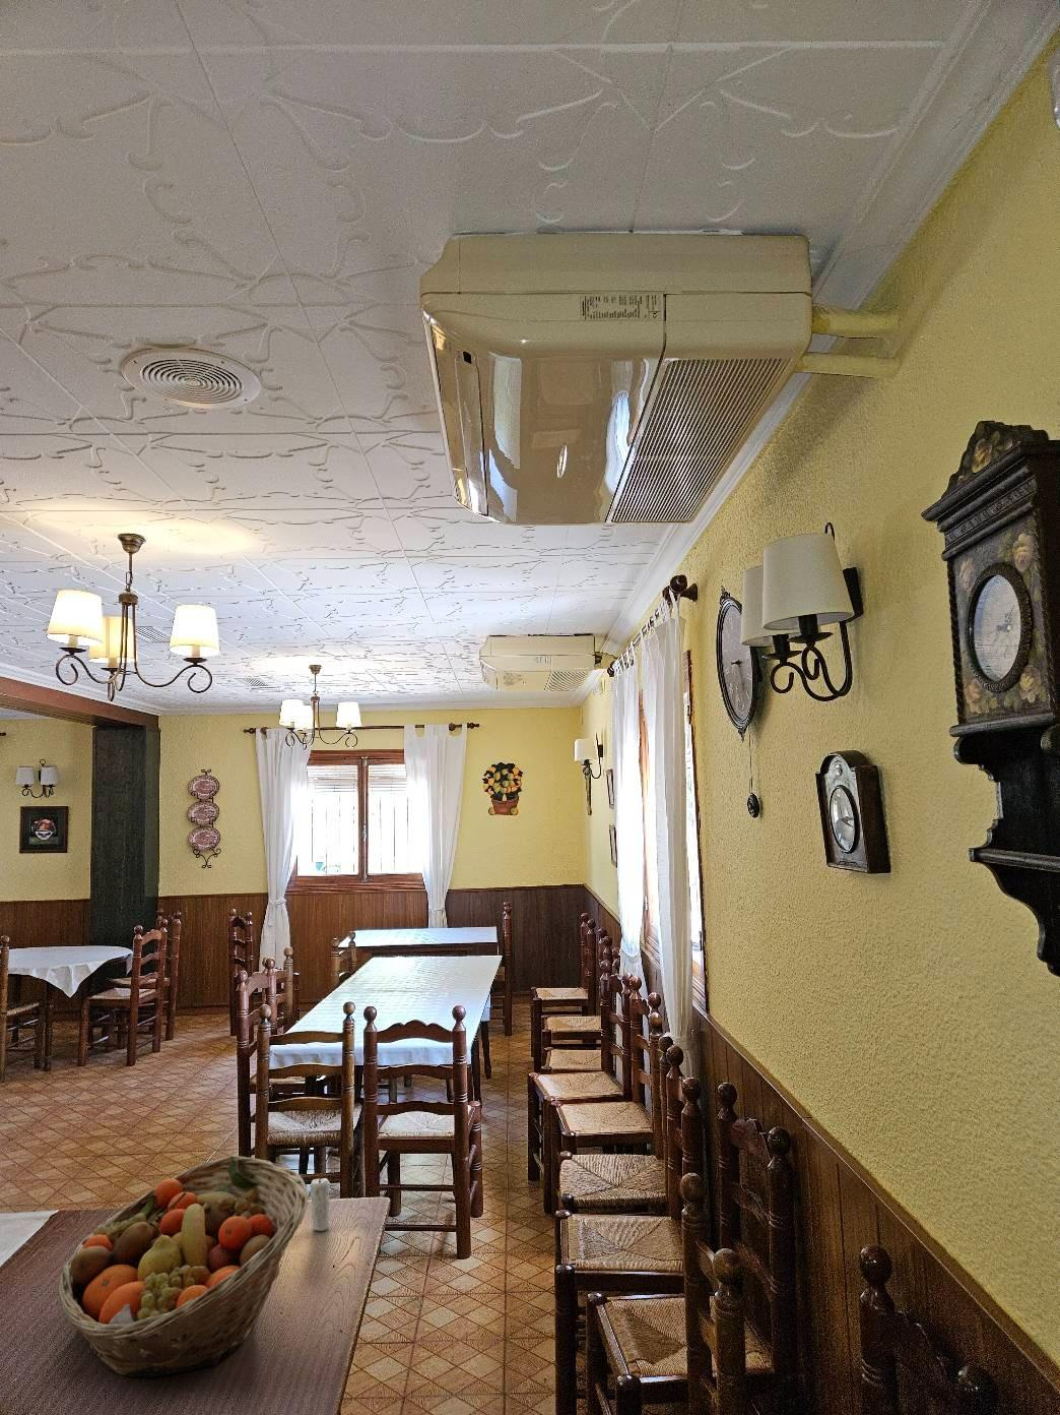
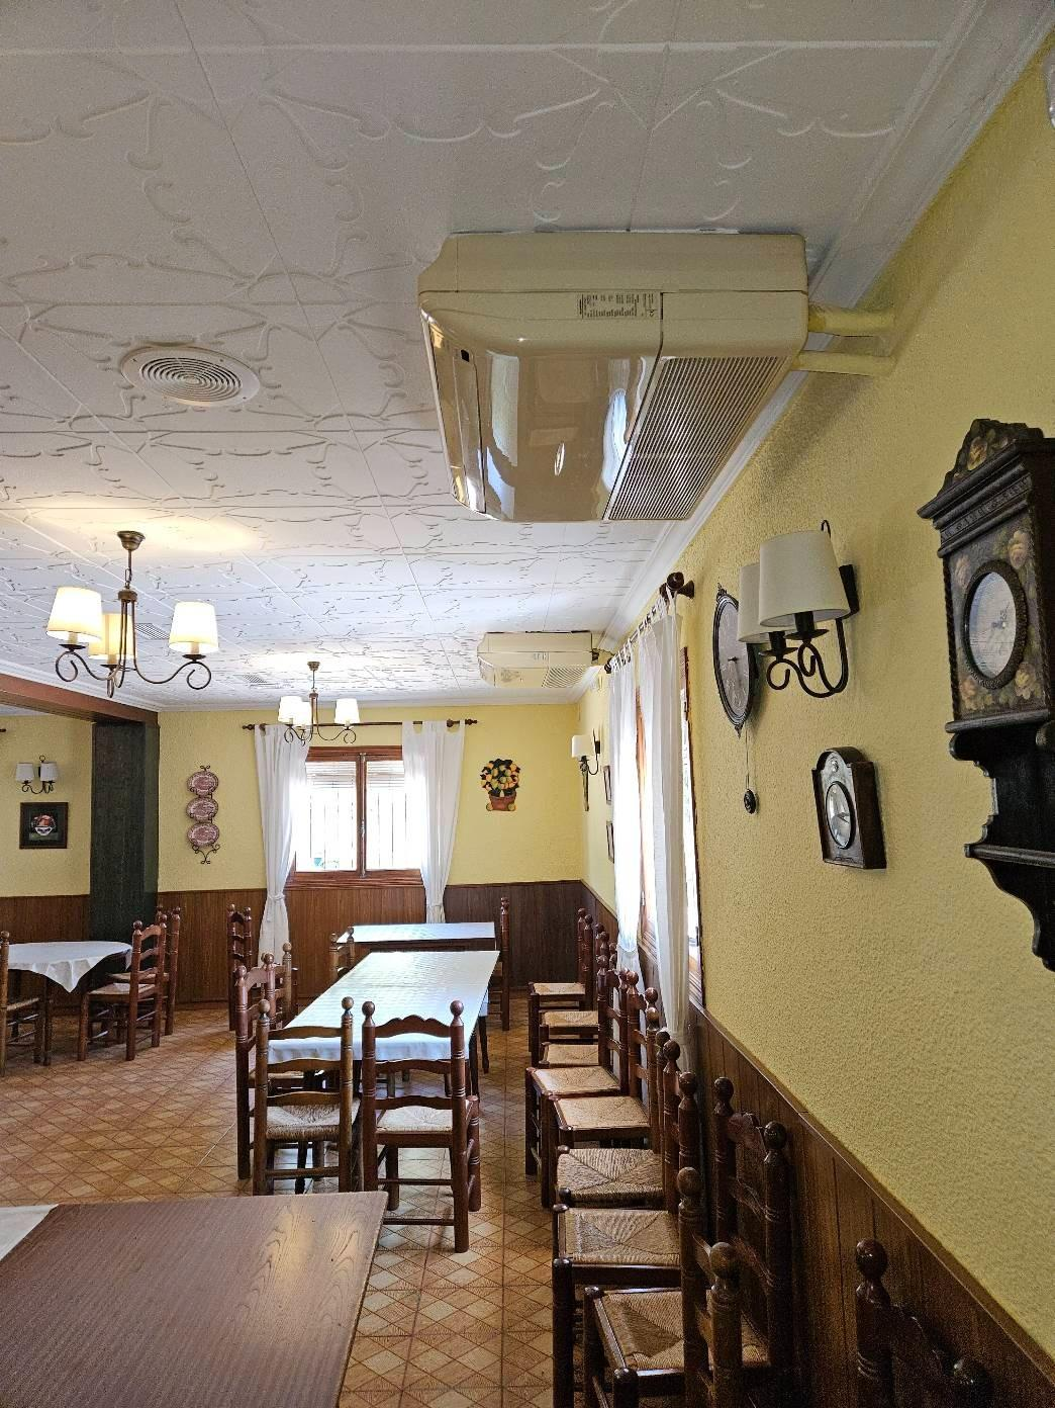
- fruit basket (187, 1257)
- candle (320, 1198)
